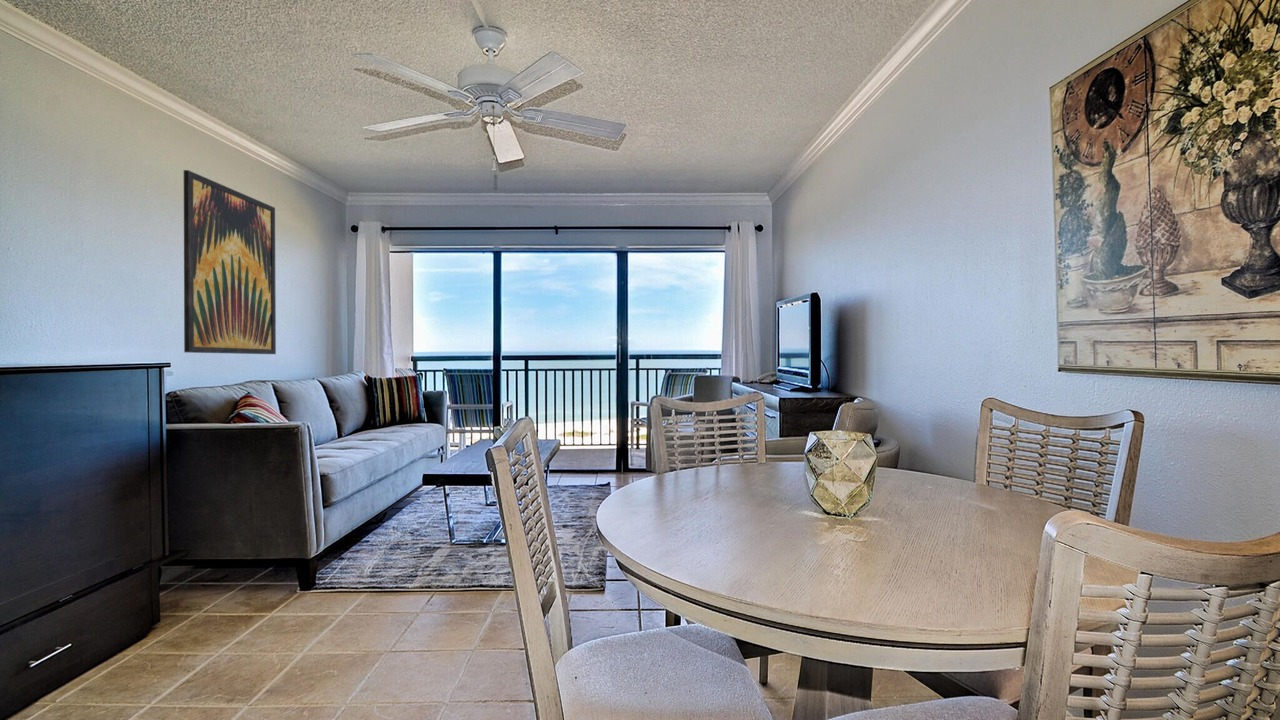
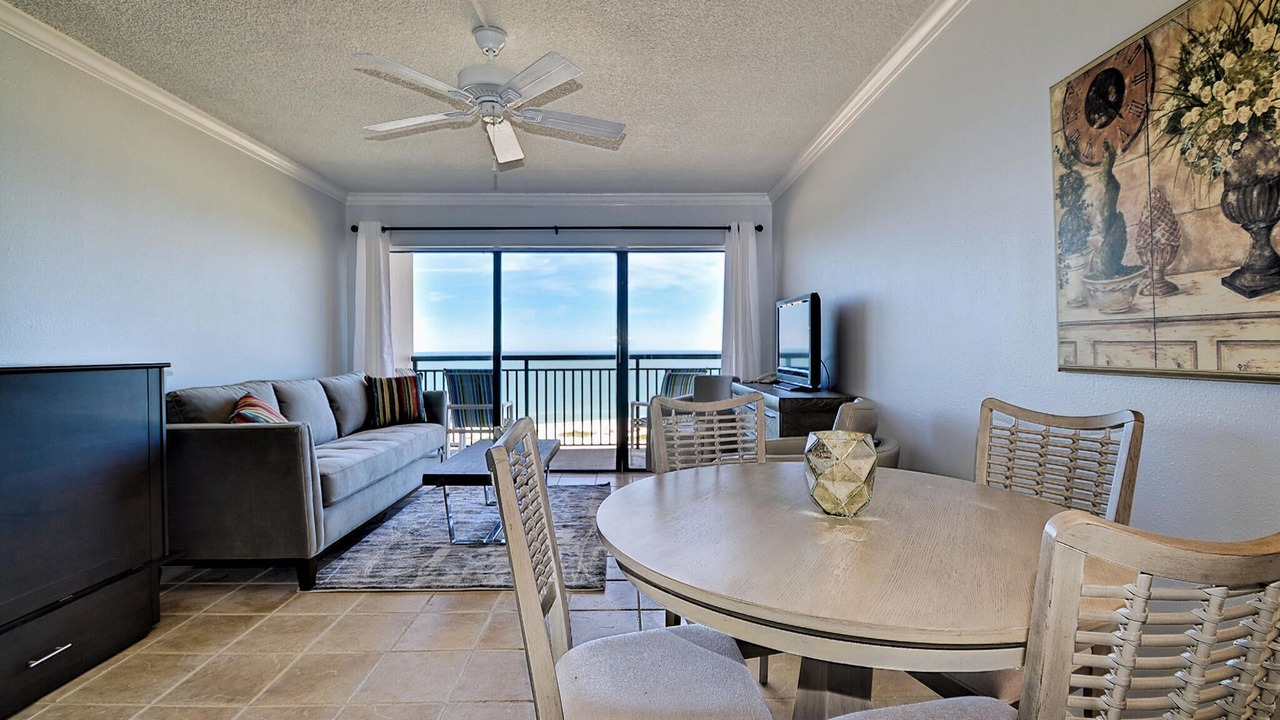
- wall art (234, 272)
